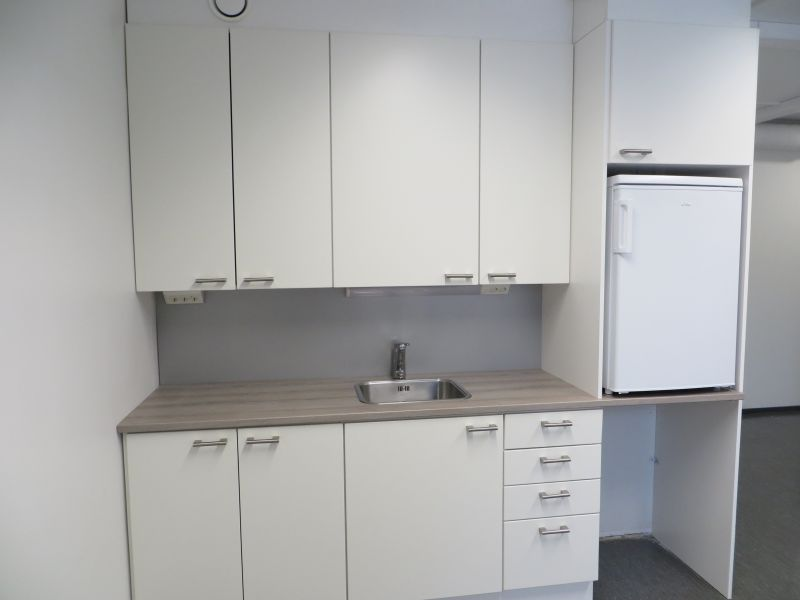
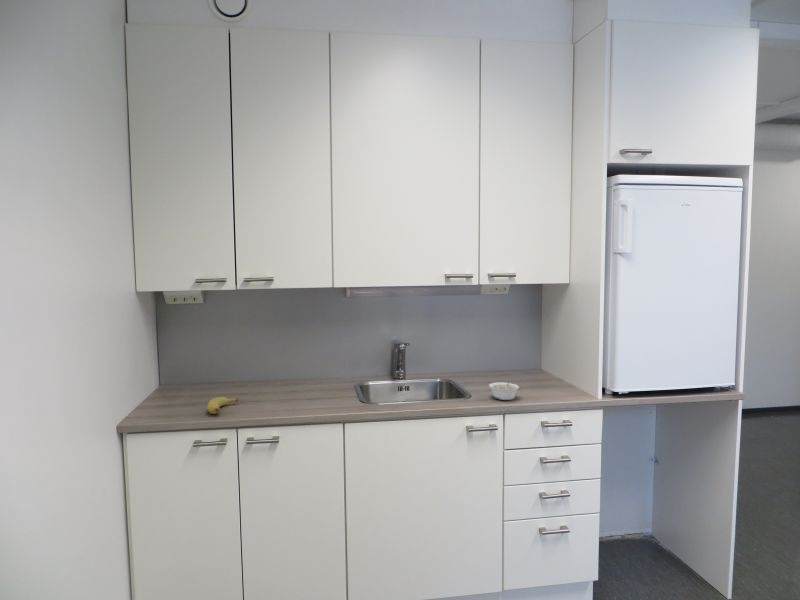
+ legume (503, 390)
+ banana (221, 404)
